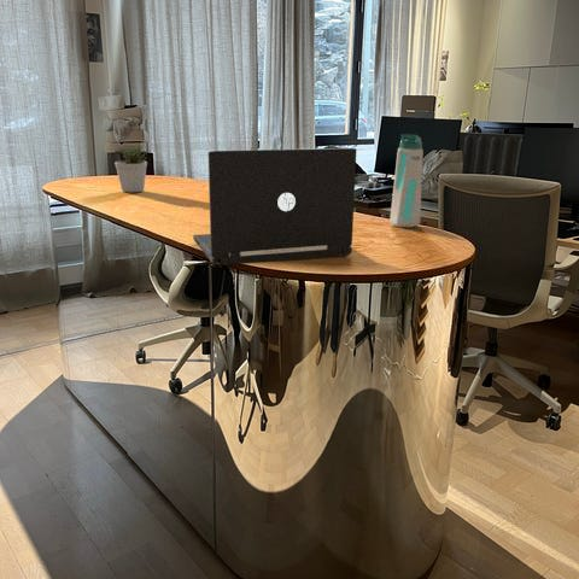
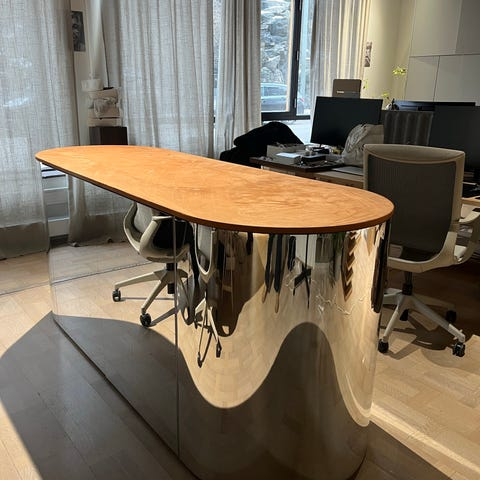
- laptop (269, 198)
- potted plant (131, 165)
- water bottle (408, 180)
